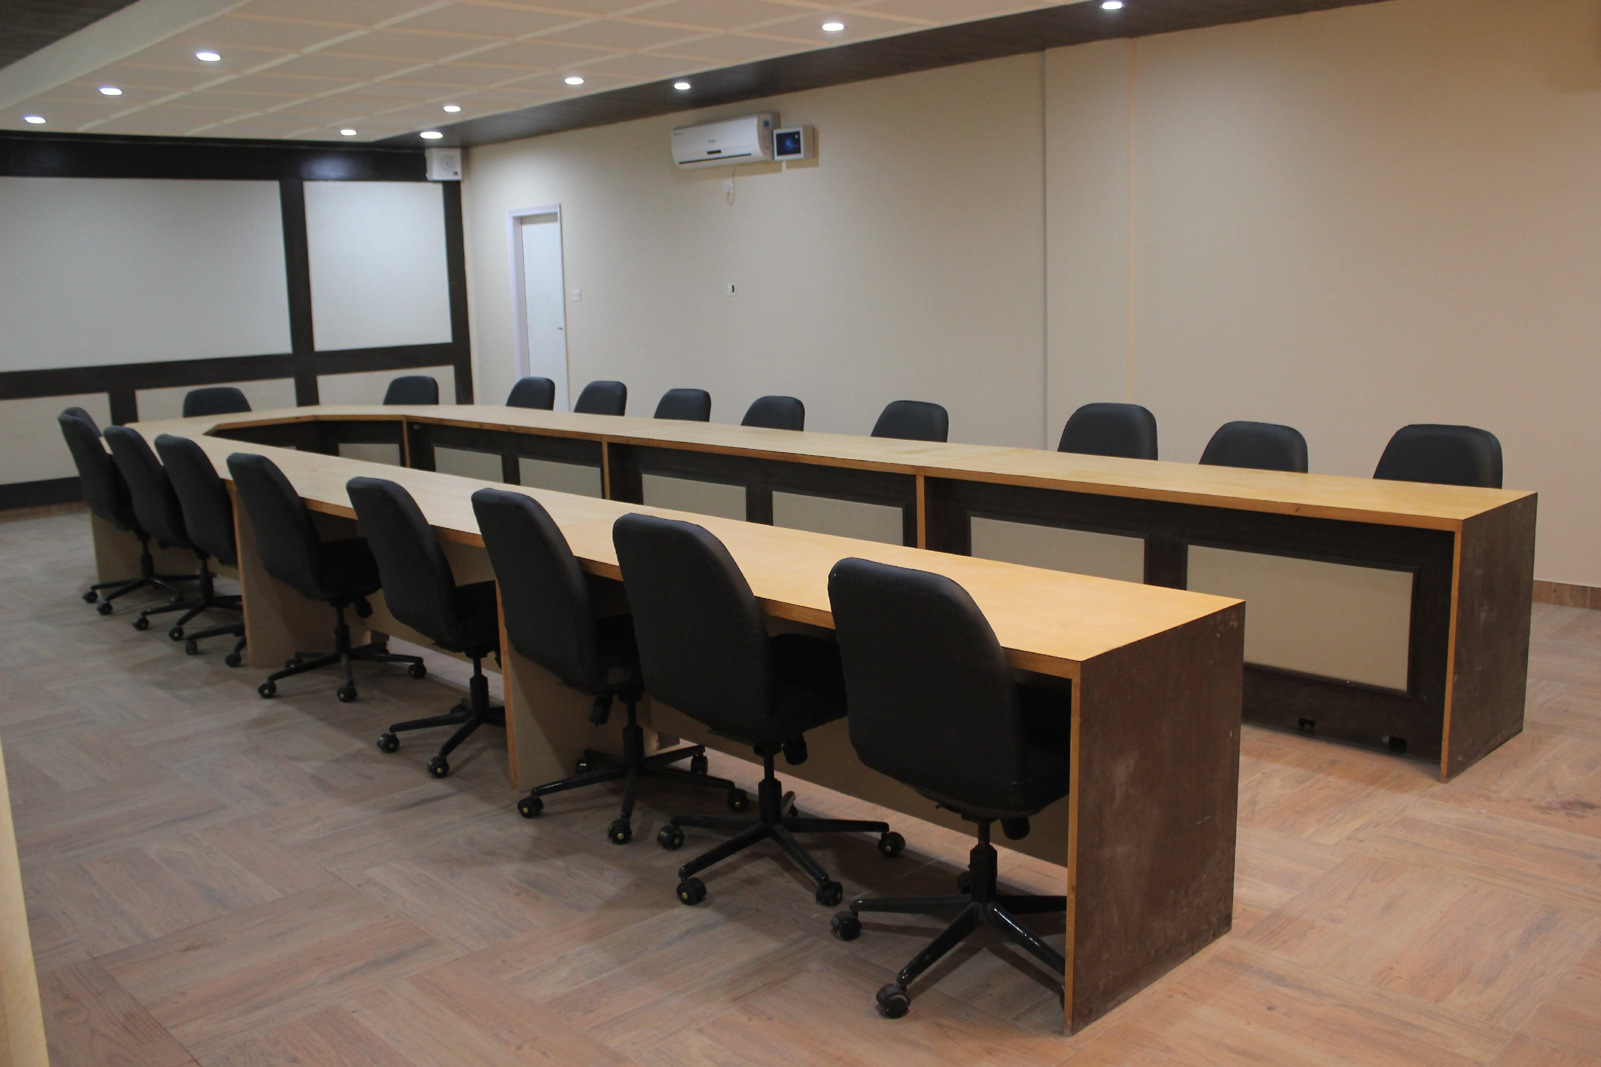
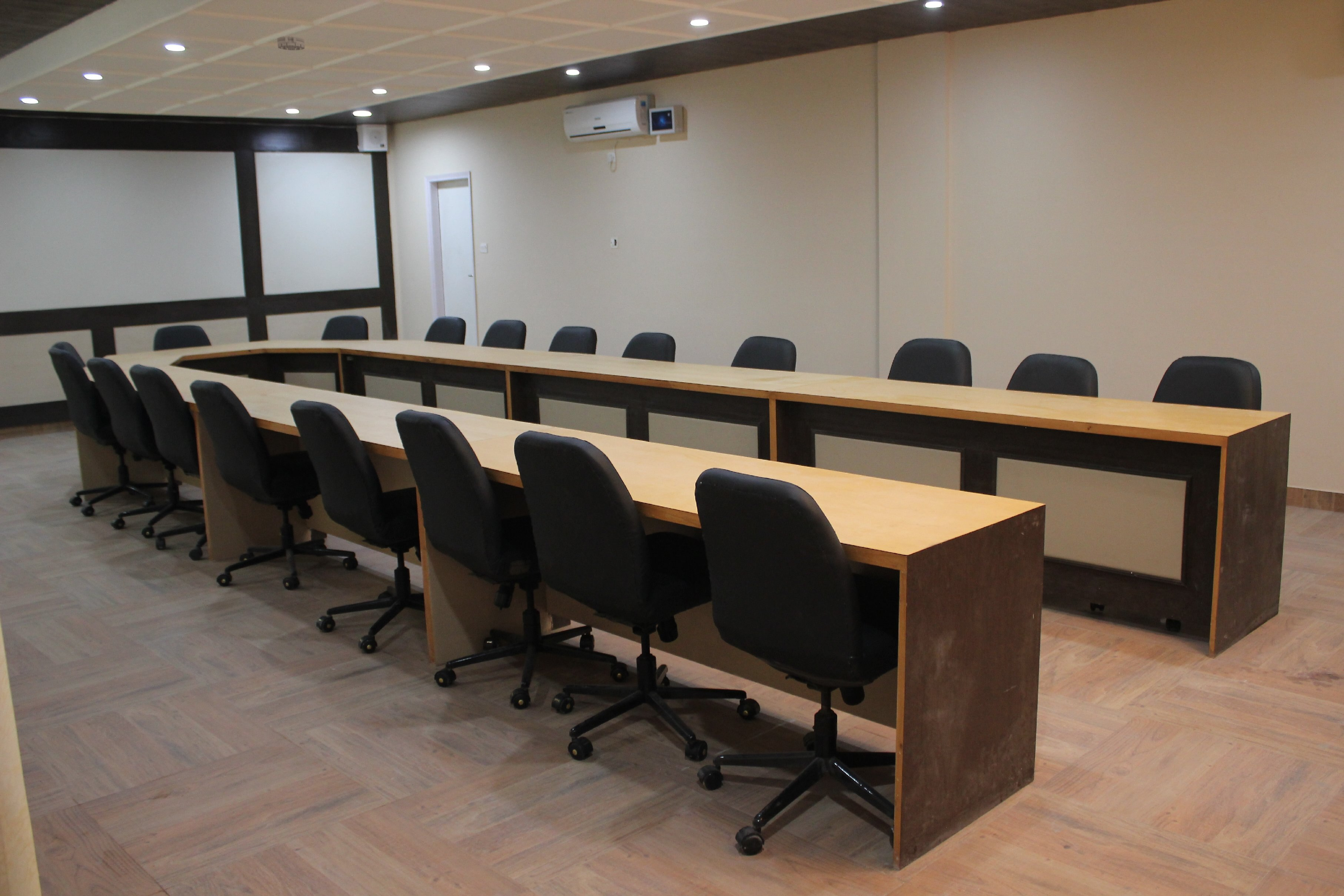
+ smoke detector (291, 43)
